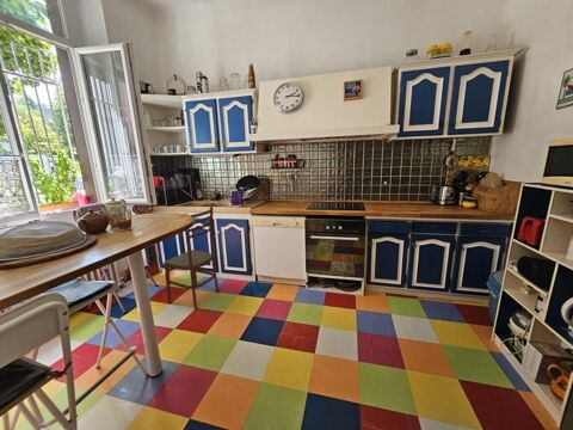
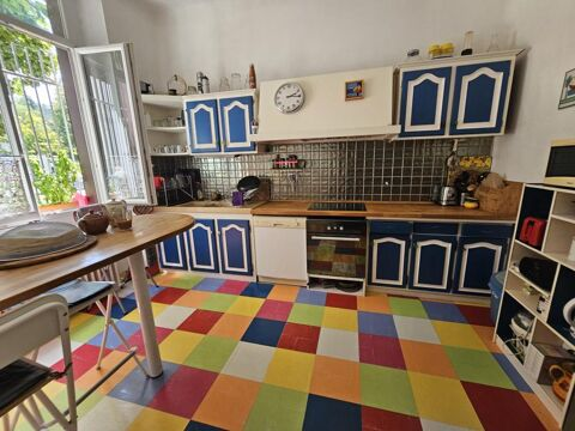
- dining chair (190, 253)
